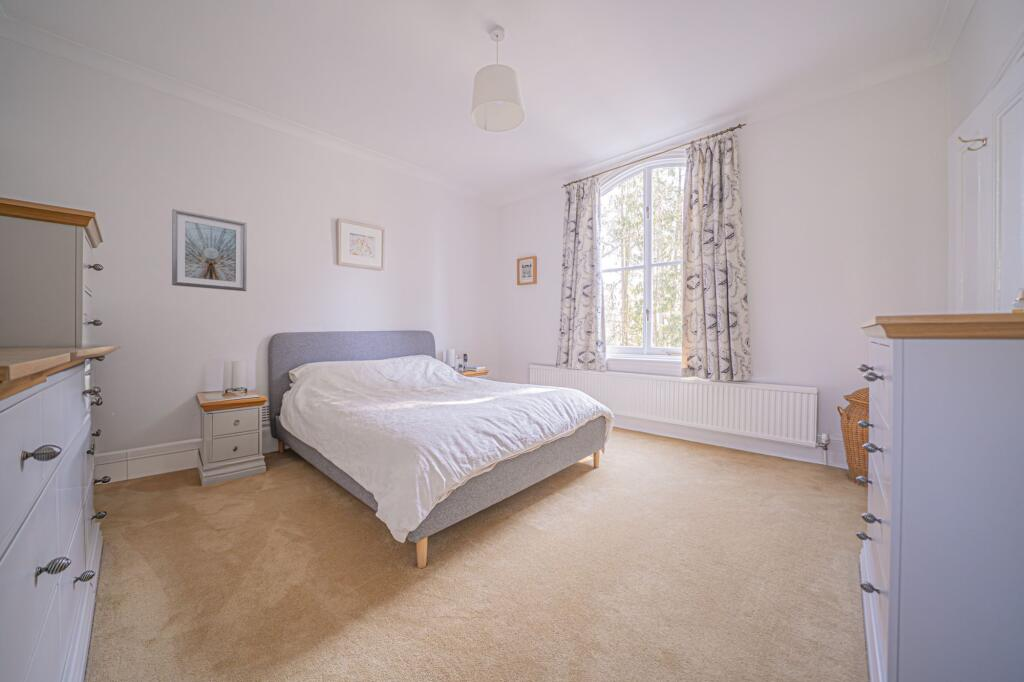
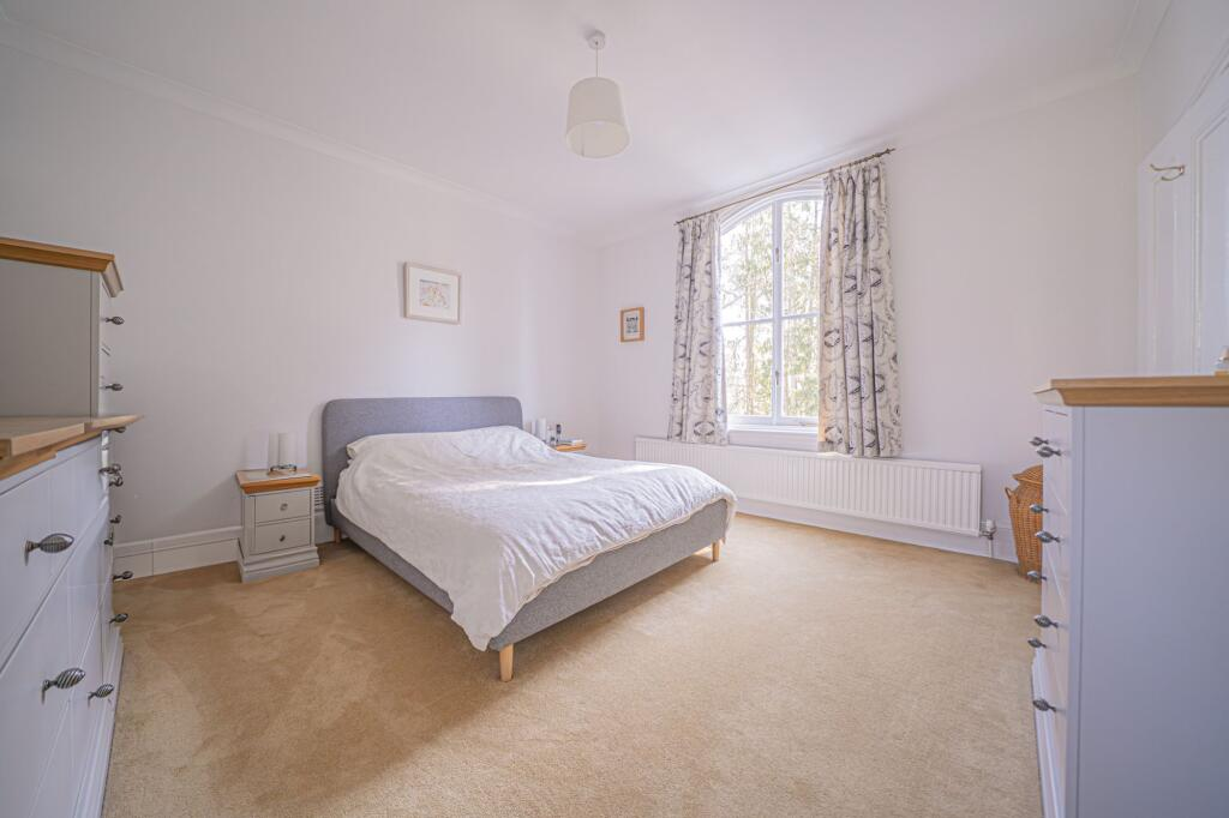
- picture frame (211, 252)
